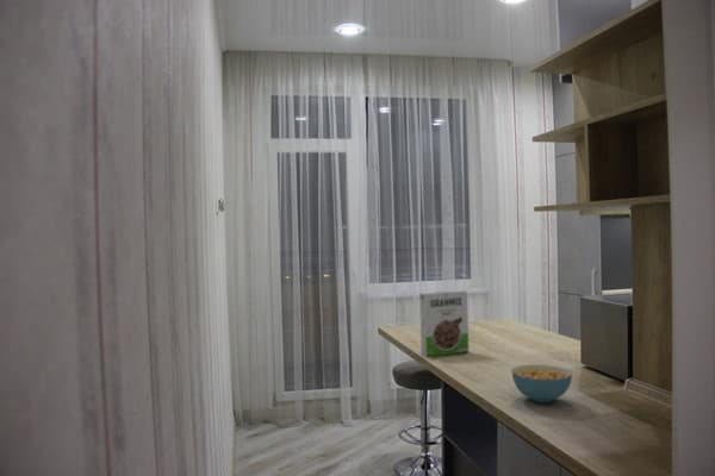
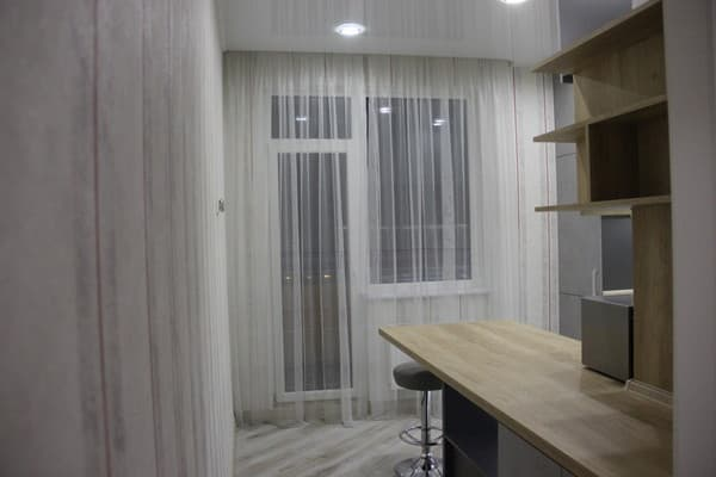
- cereal box (443, 321)
- cereal bowl (541, 386)
